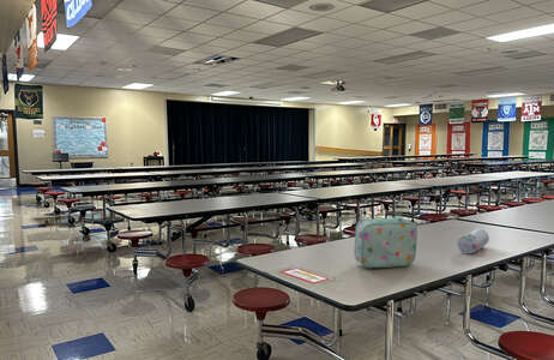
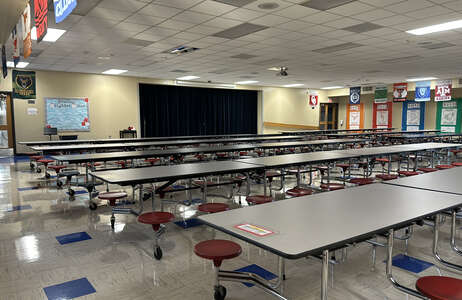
- pencil case (472, 240)
- lunch box (385, 240)
